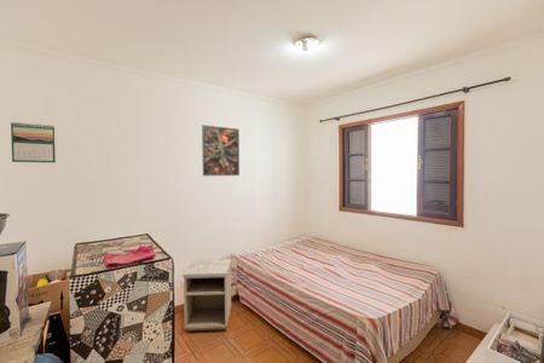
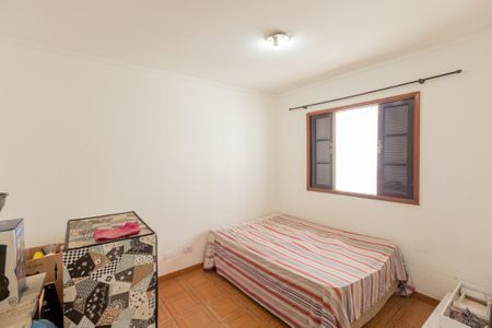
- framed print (221, 151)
- calendar (34, 142)
- nightstand (209, 293)
